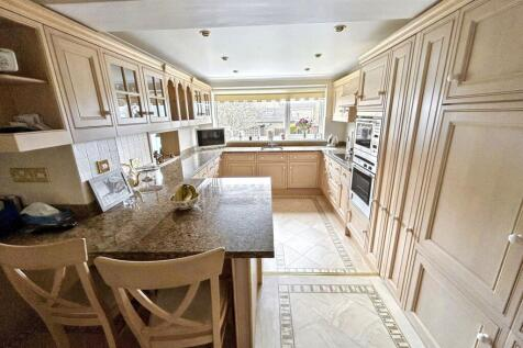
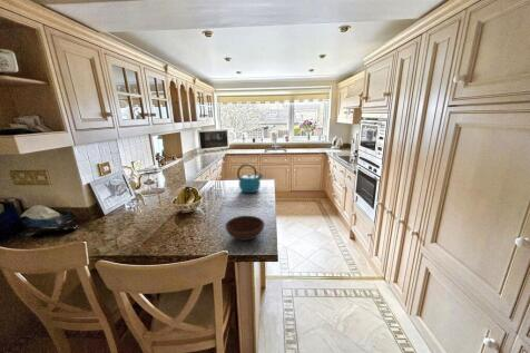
+ bowl (245, 229)
+ kettle (251, 177)
